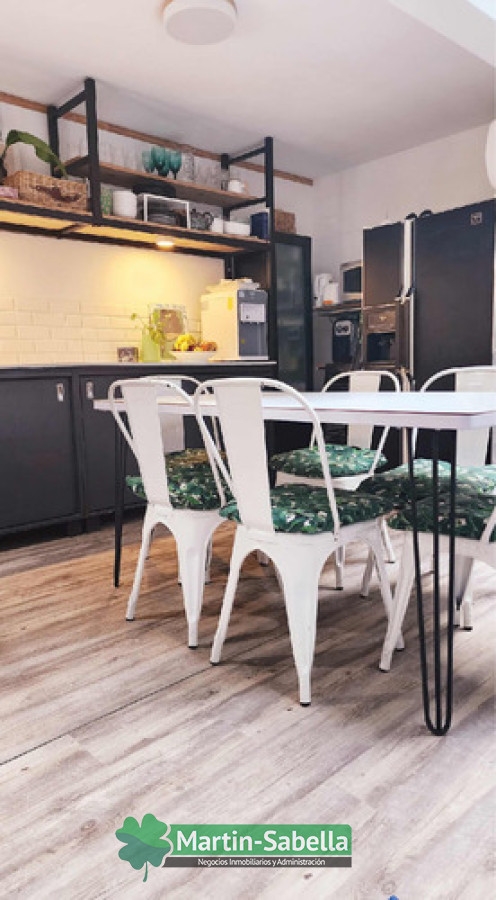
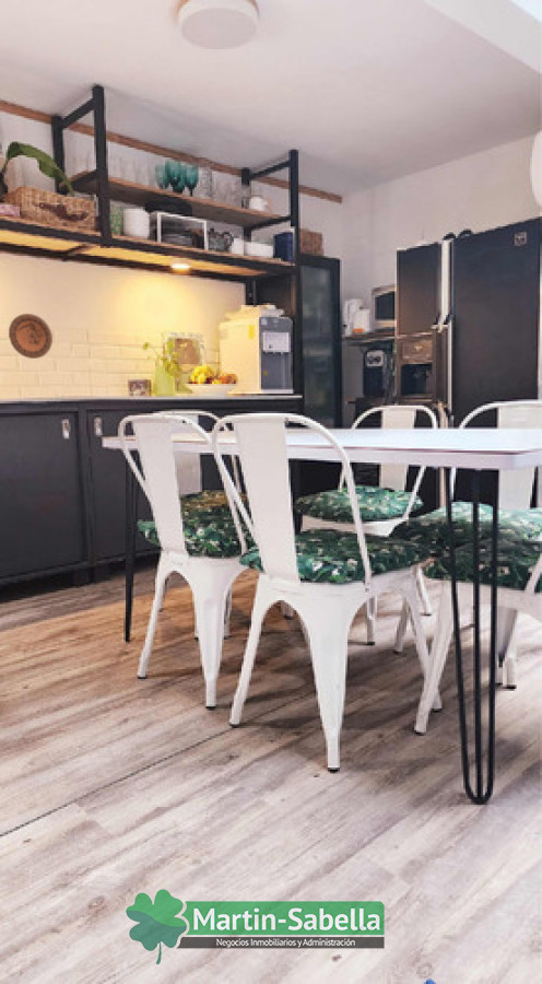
+ decorative plate (31, 336)
